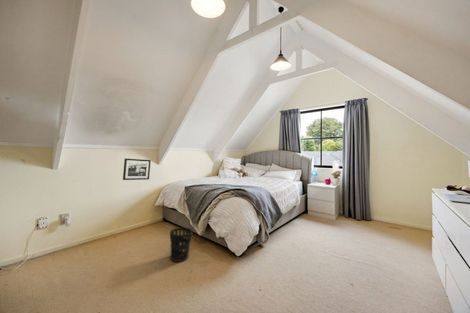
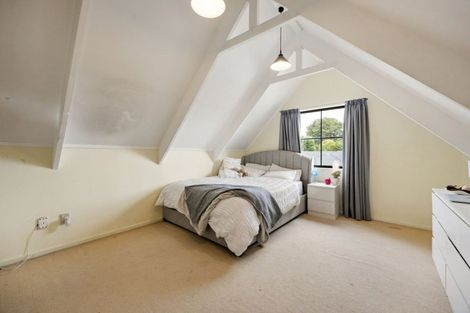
- picture frame (137, 169)
- wastebasket (179, 244)
